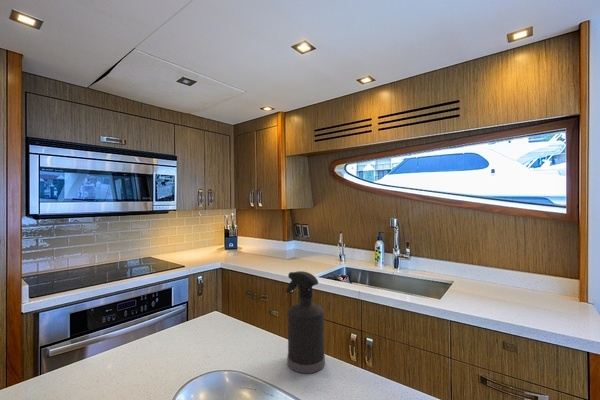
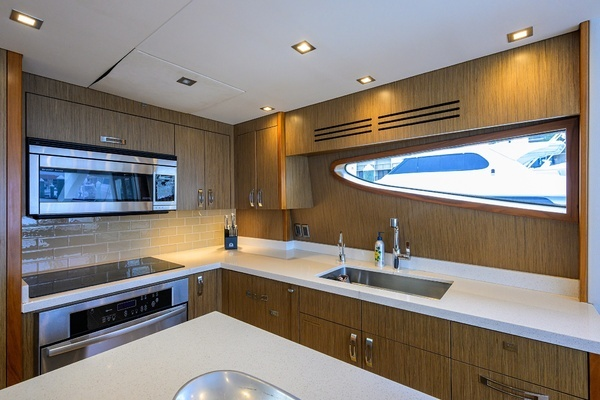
- spray bottle (305, 317)
